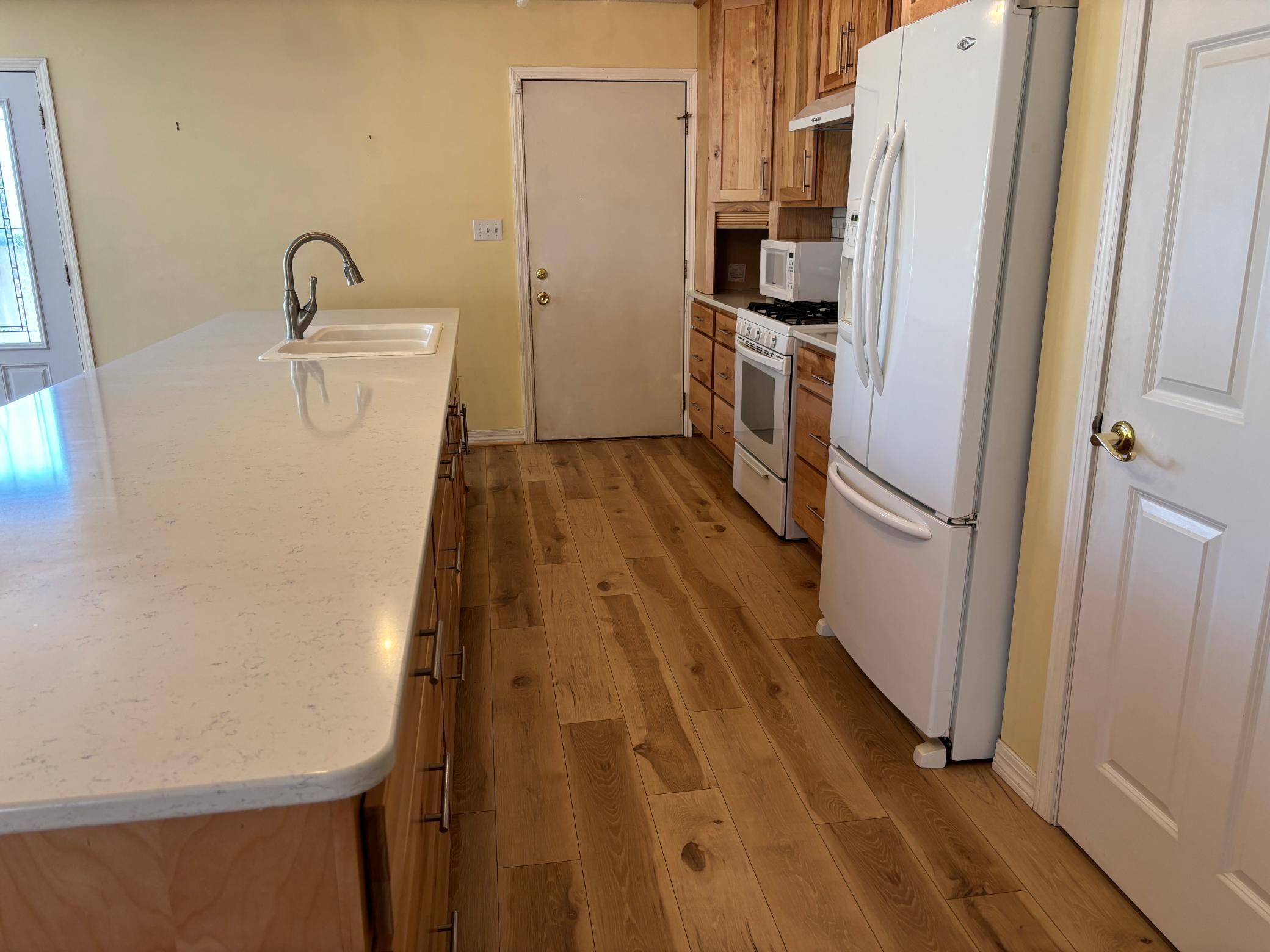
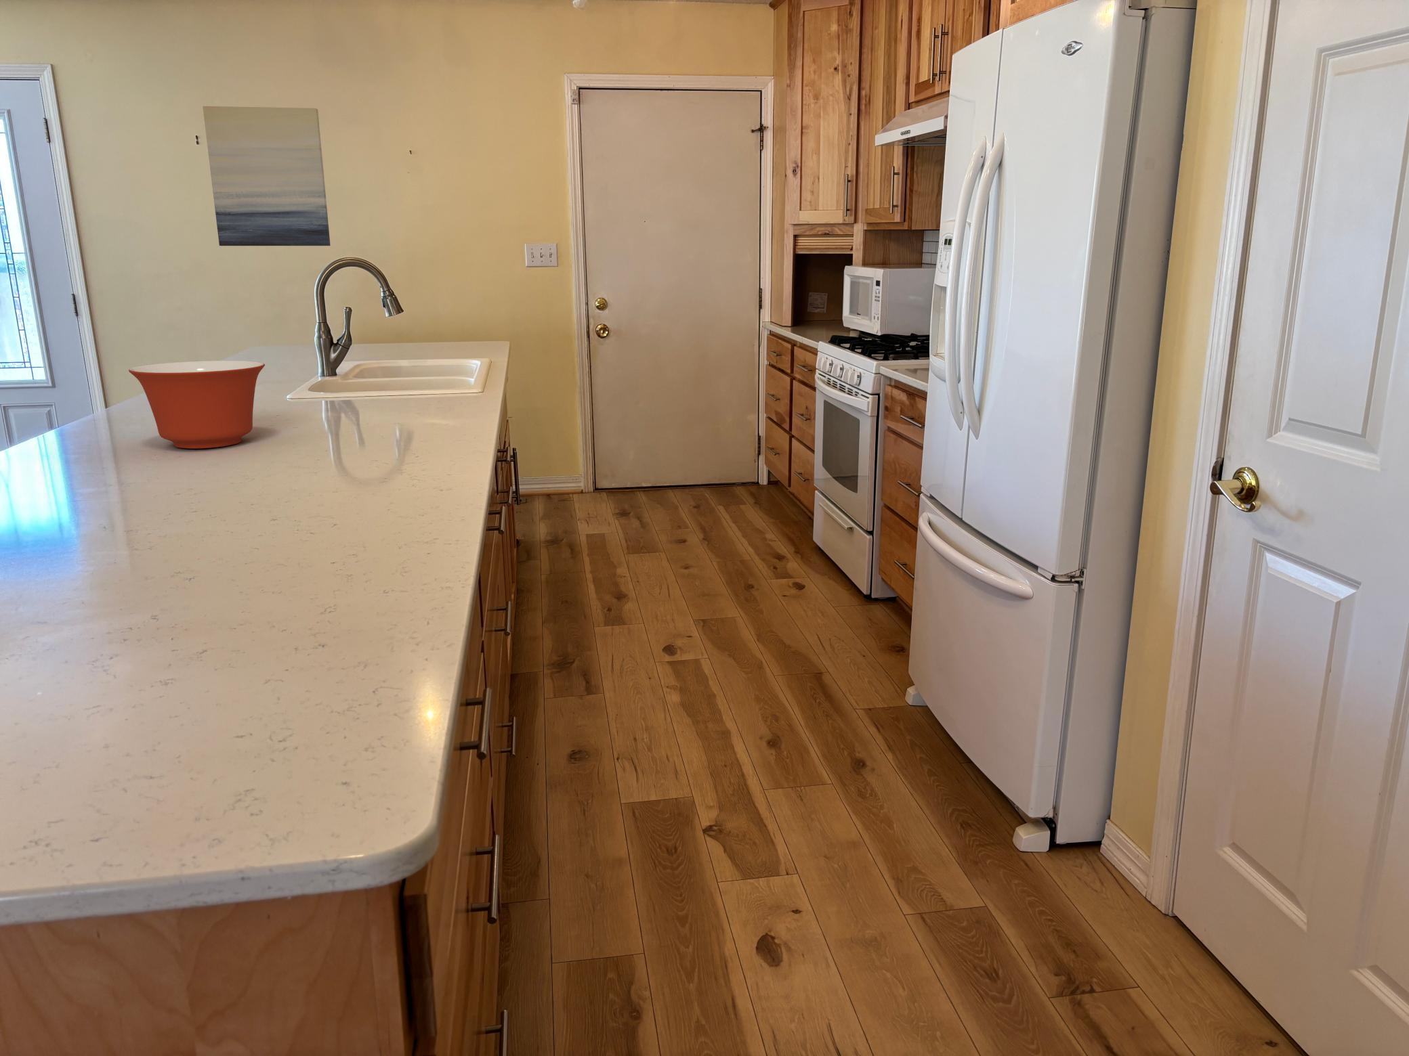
+ wall art (268, 177)
+ mixing bowl (203, 405)
